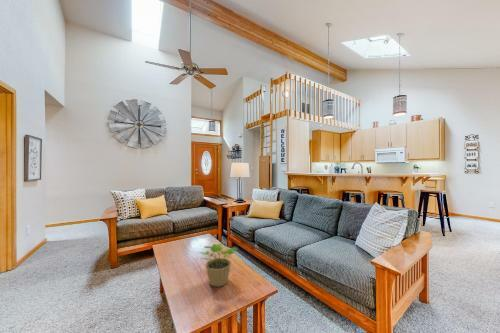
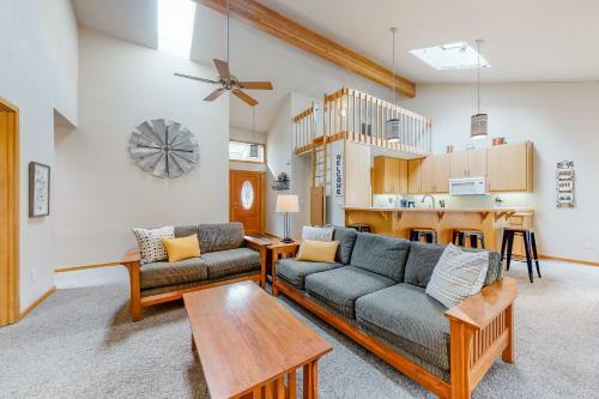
- potted plant (216, 260)
